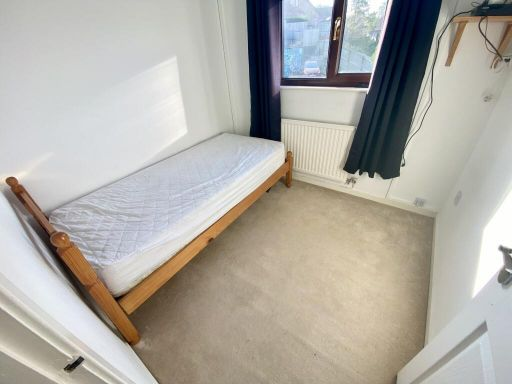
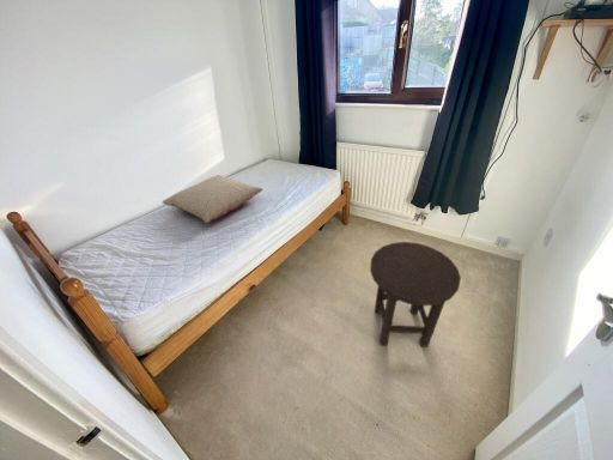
+ pillow (213, 195)
+ stool (405, 299)
